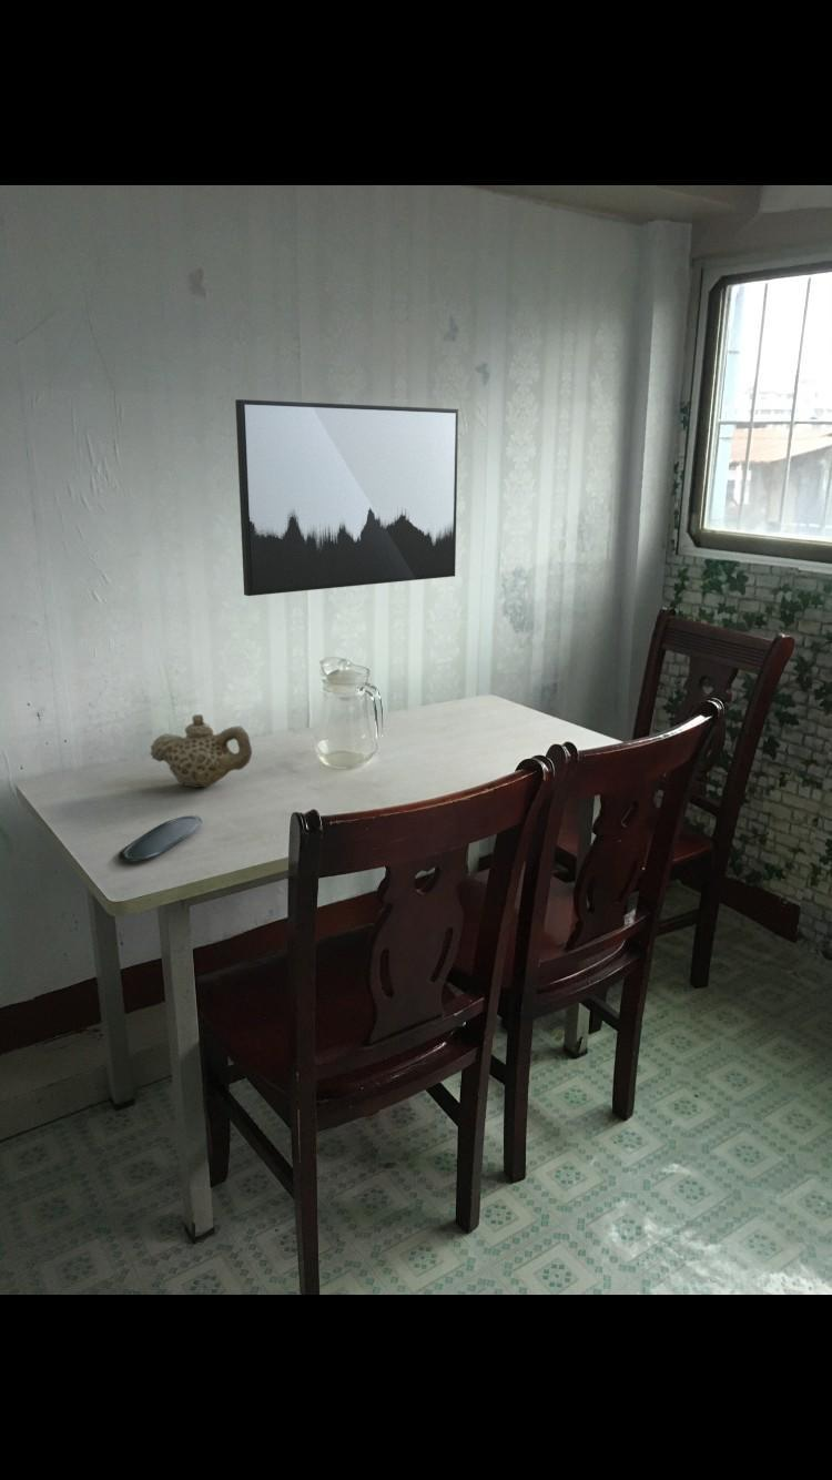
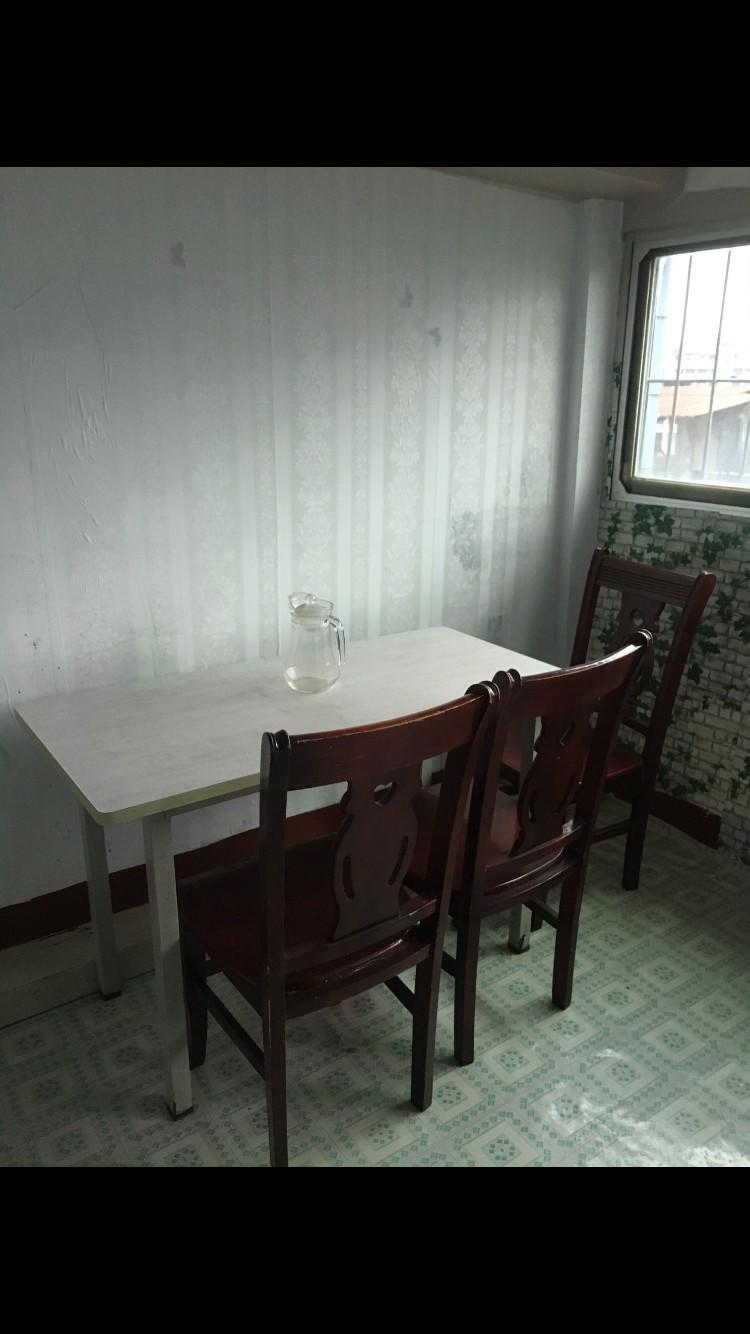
- oval tray (162, 837)
- wall art (356, 497)
- teapot (201, 750)
